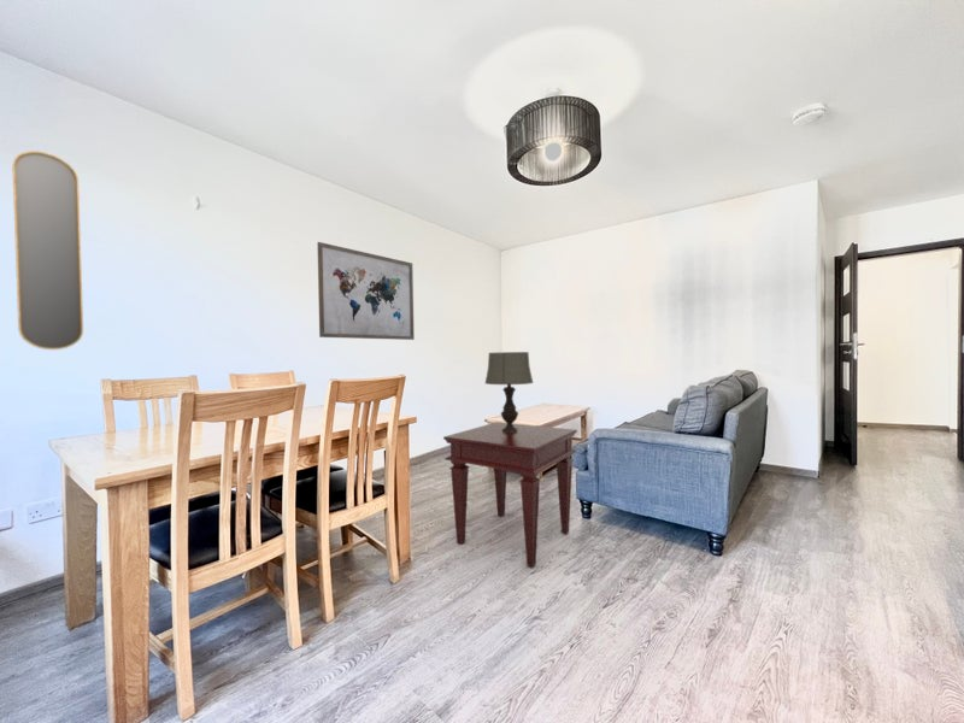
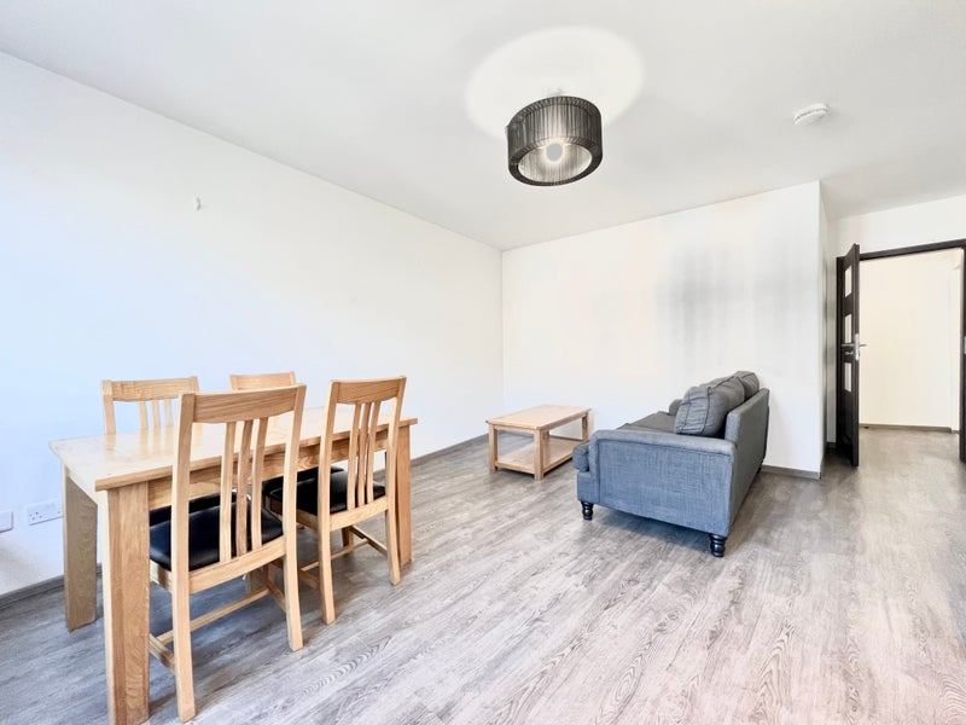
- side table (505, 484)
- home mirror (49, 252)
- wall art (370, 295)
- table lamp (509, 390)
